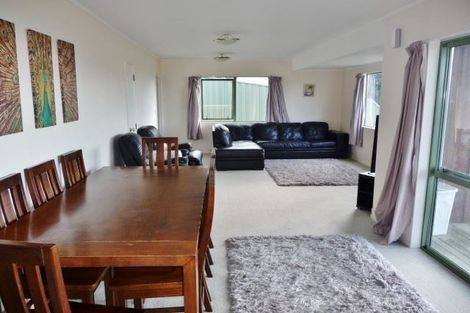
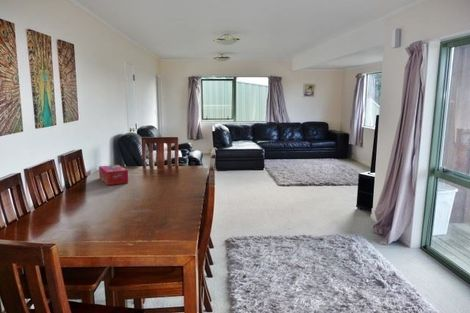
+ tissue box (113, 174)
